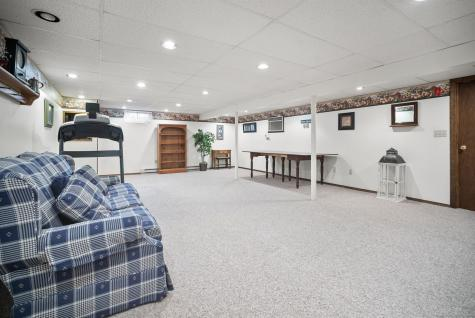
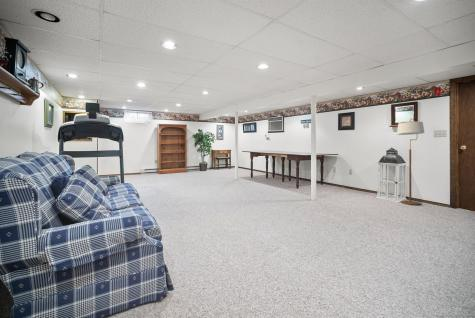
+ floor lamp (410, 160)
